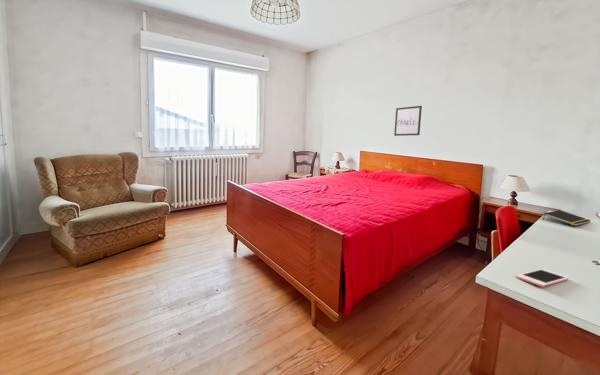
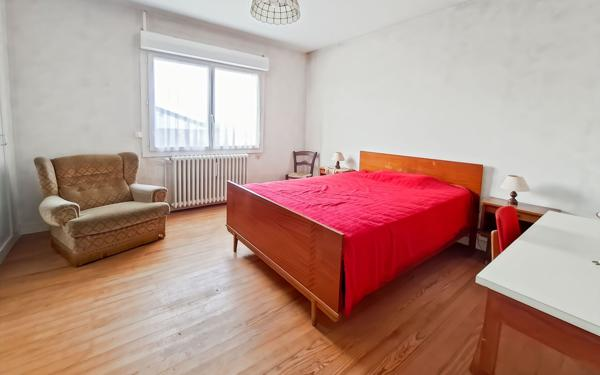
- notepad (567, 217)
- wall art (407, 121)
- cell phone (542, 277)
